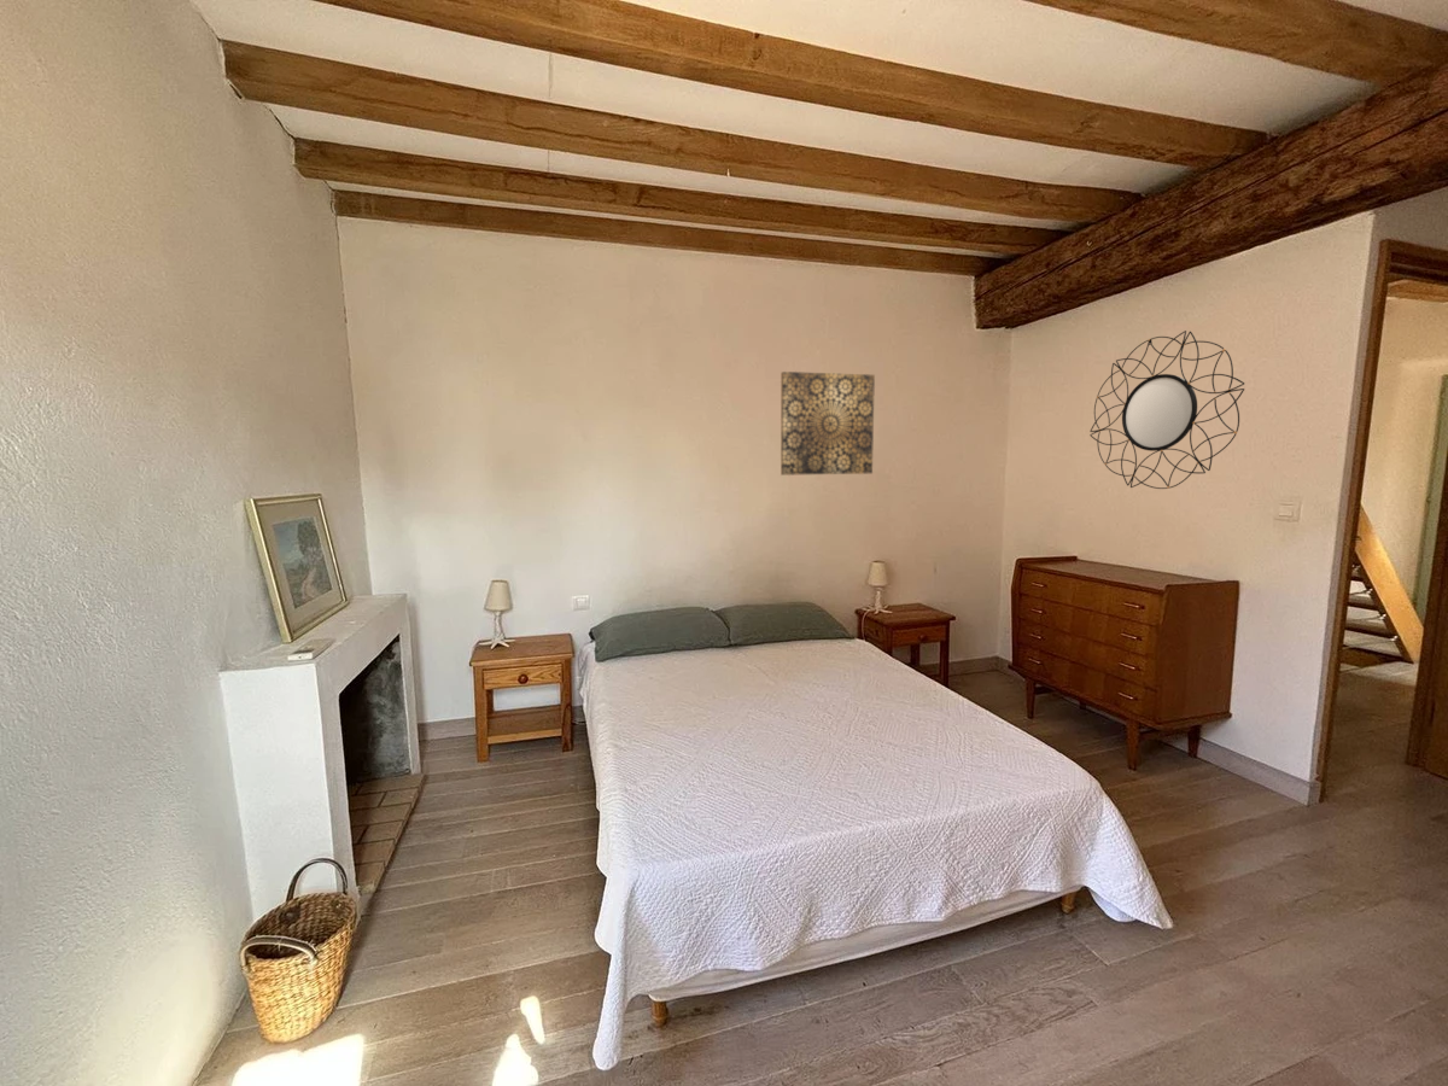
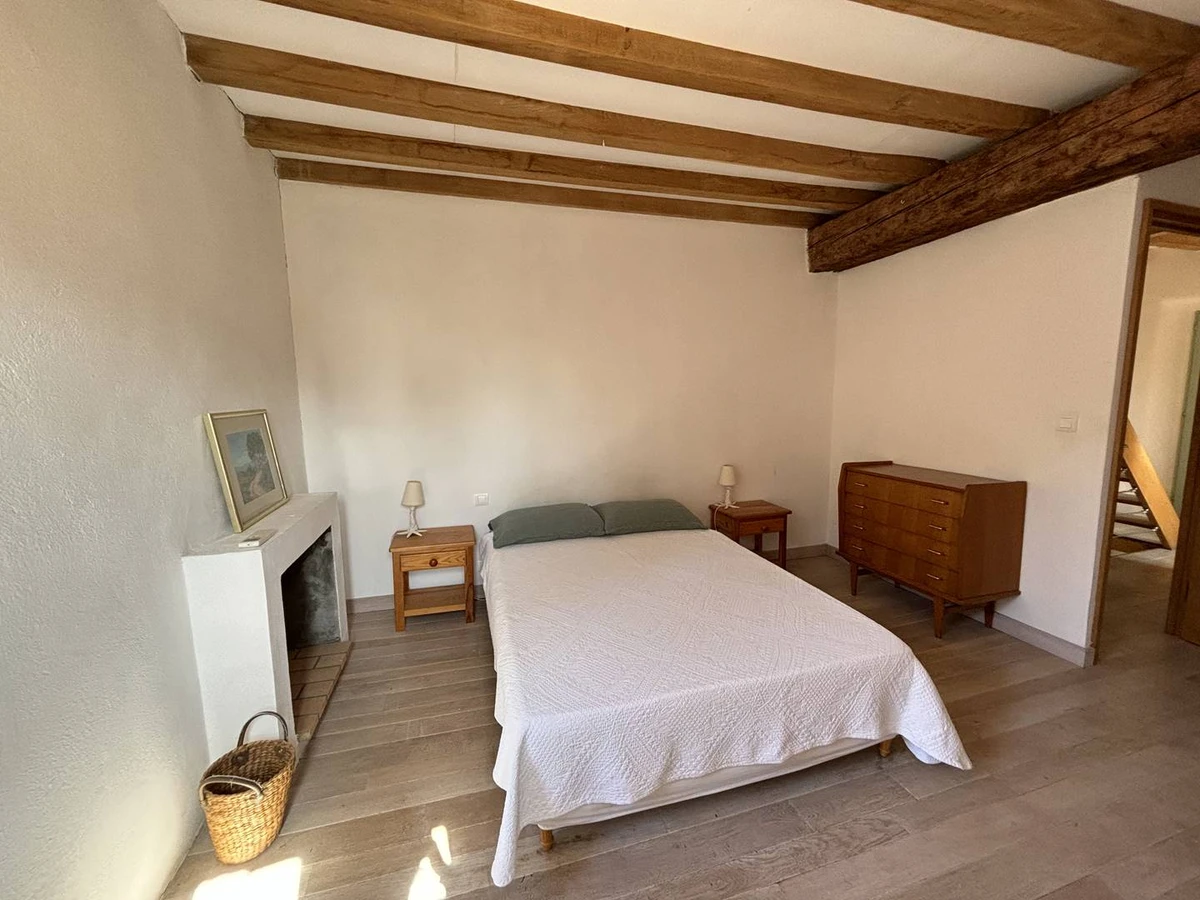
- wall art (828, 424)
- home mirror (1157, 413)
